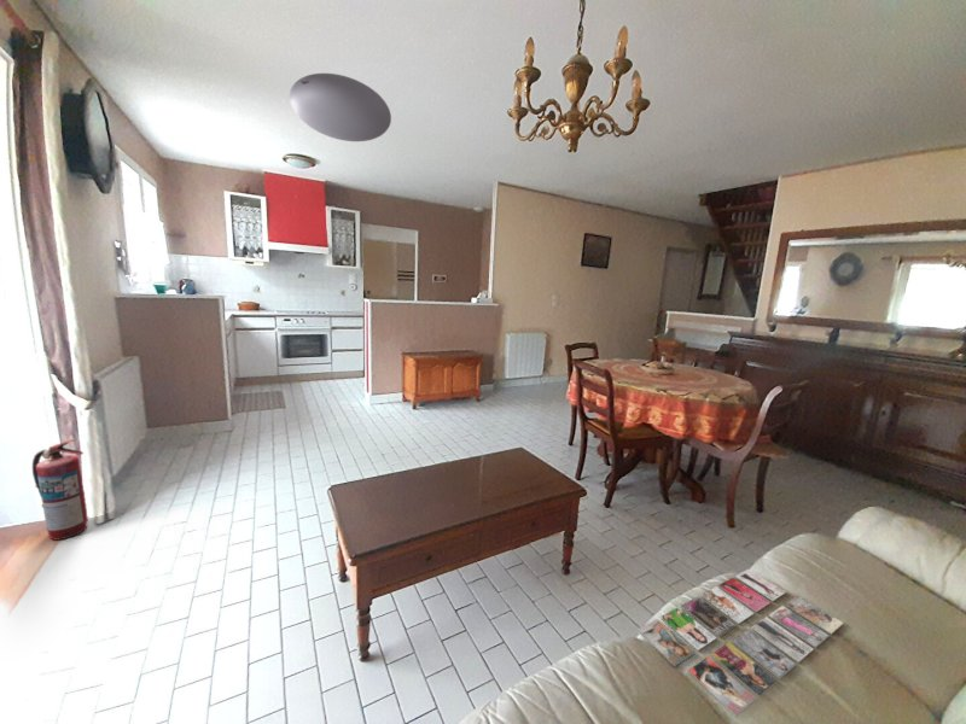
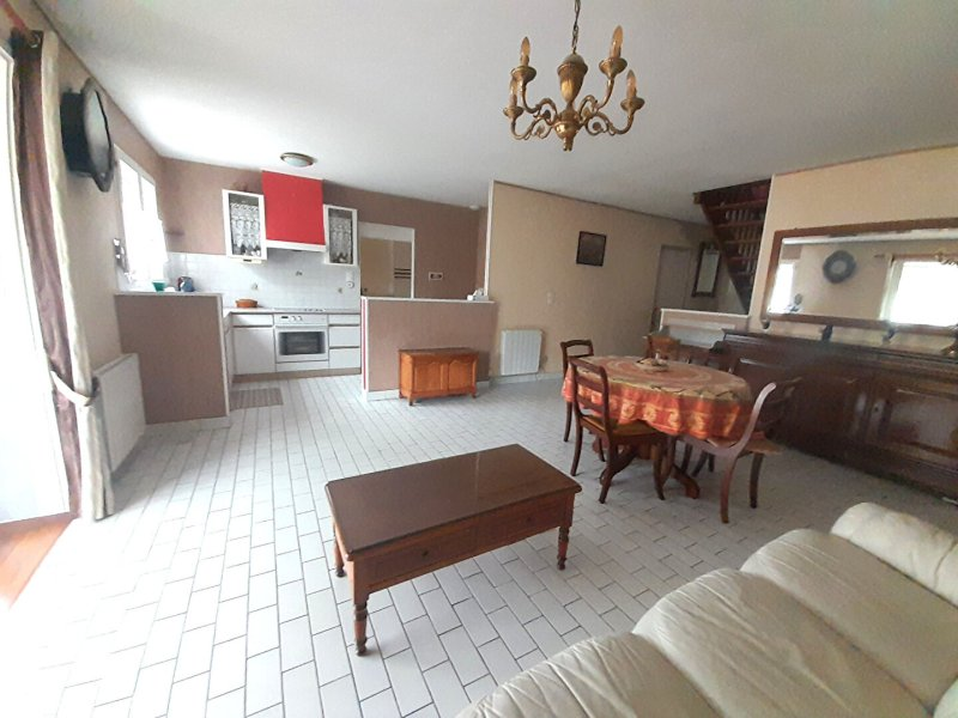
- ceiling light (342, 110)
- fire extinguisher (60, 486)
- magazine (739, 623)
